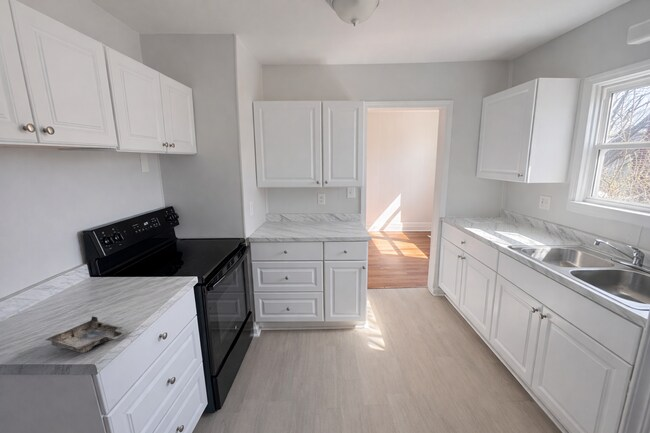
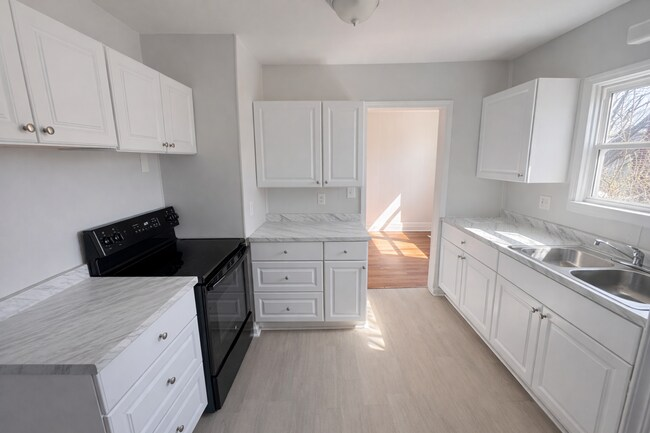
- tray (91, 335)
